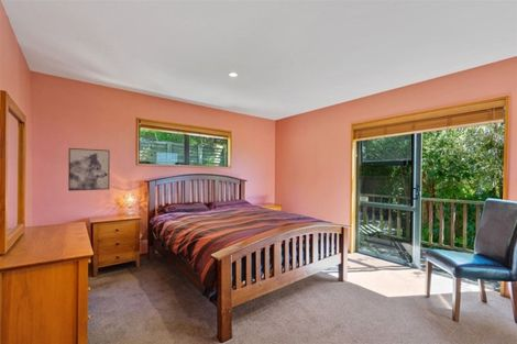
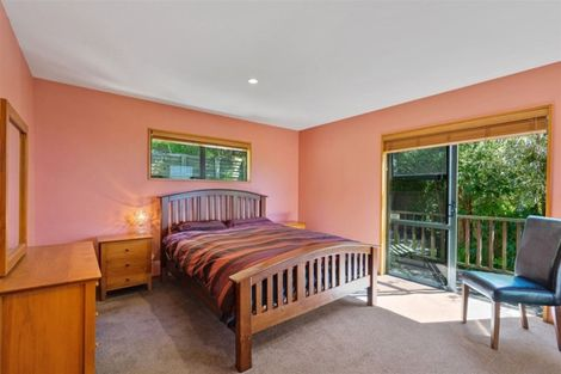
- wall art (89, 169)
